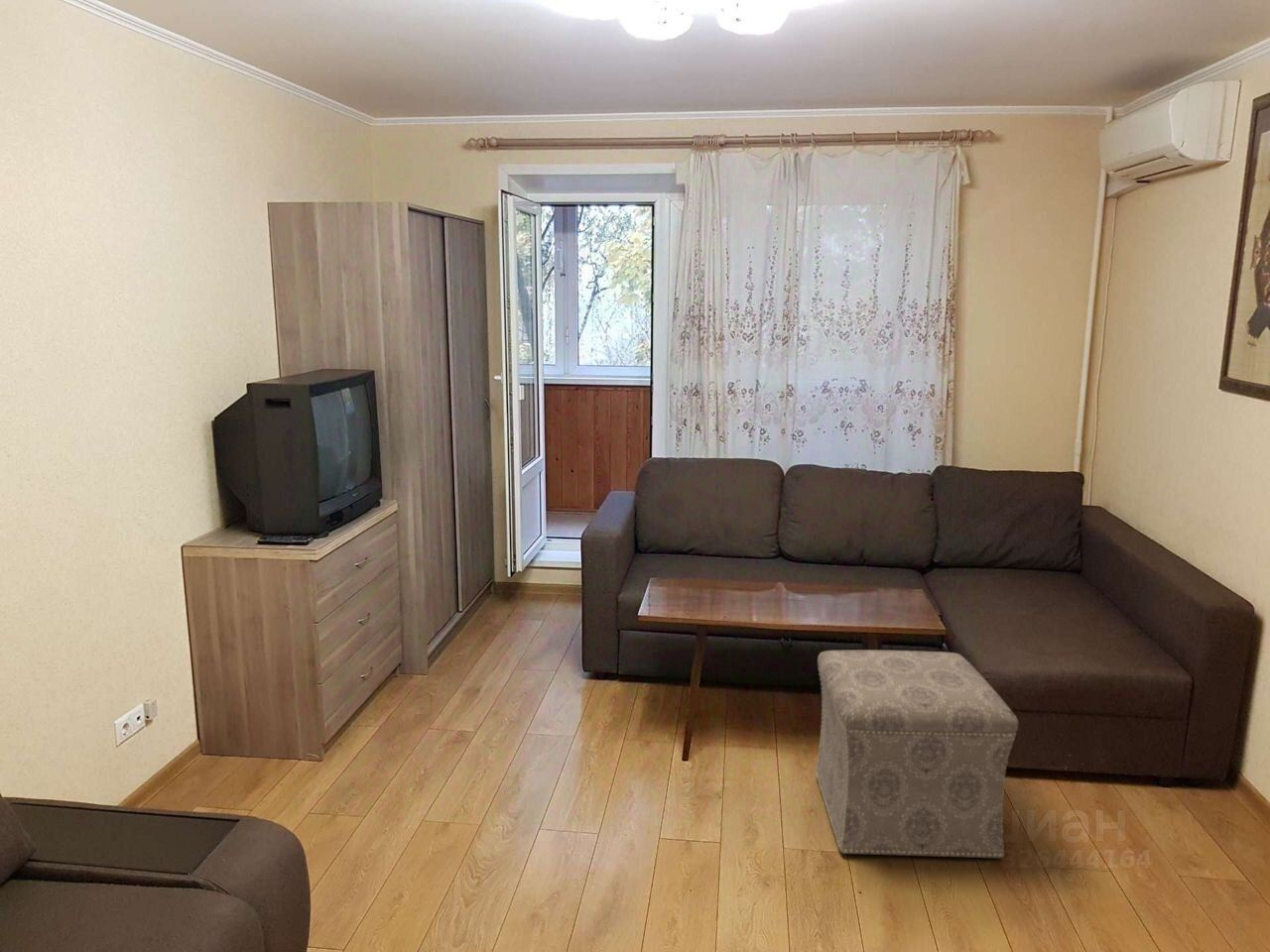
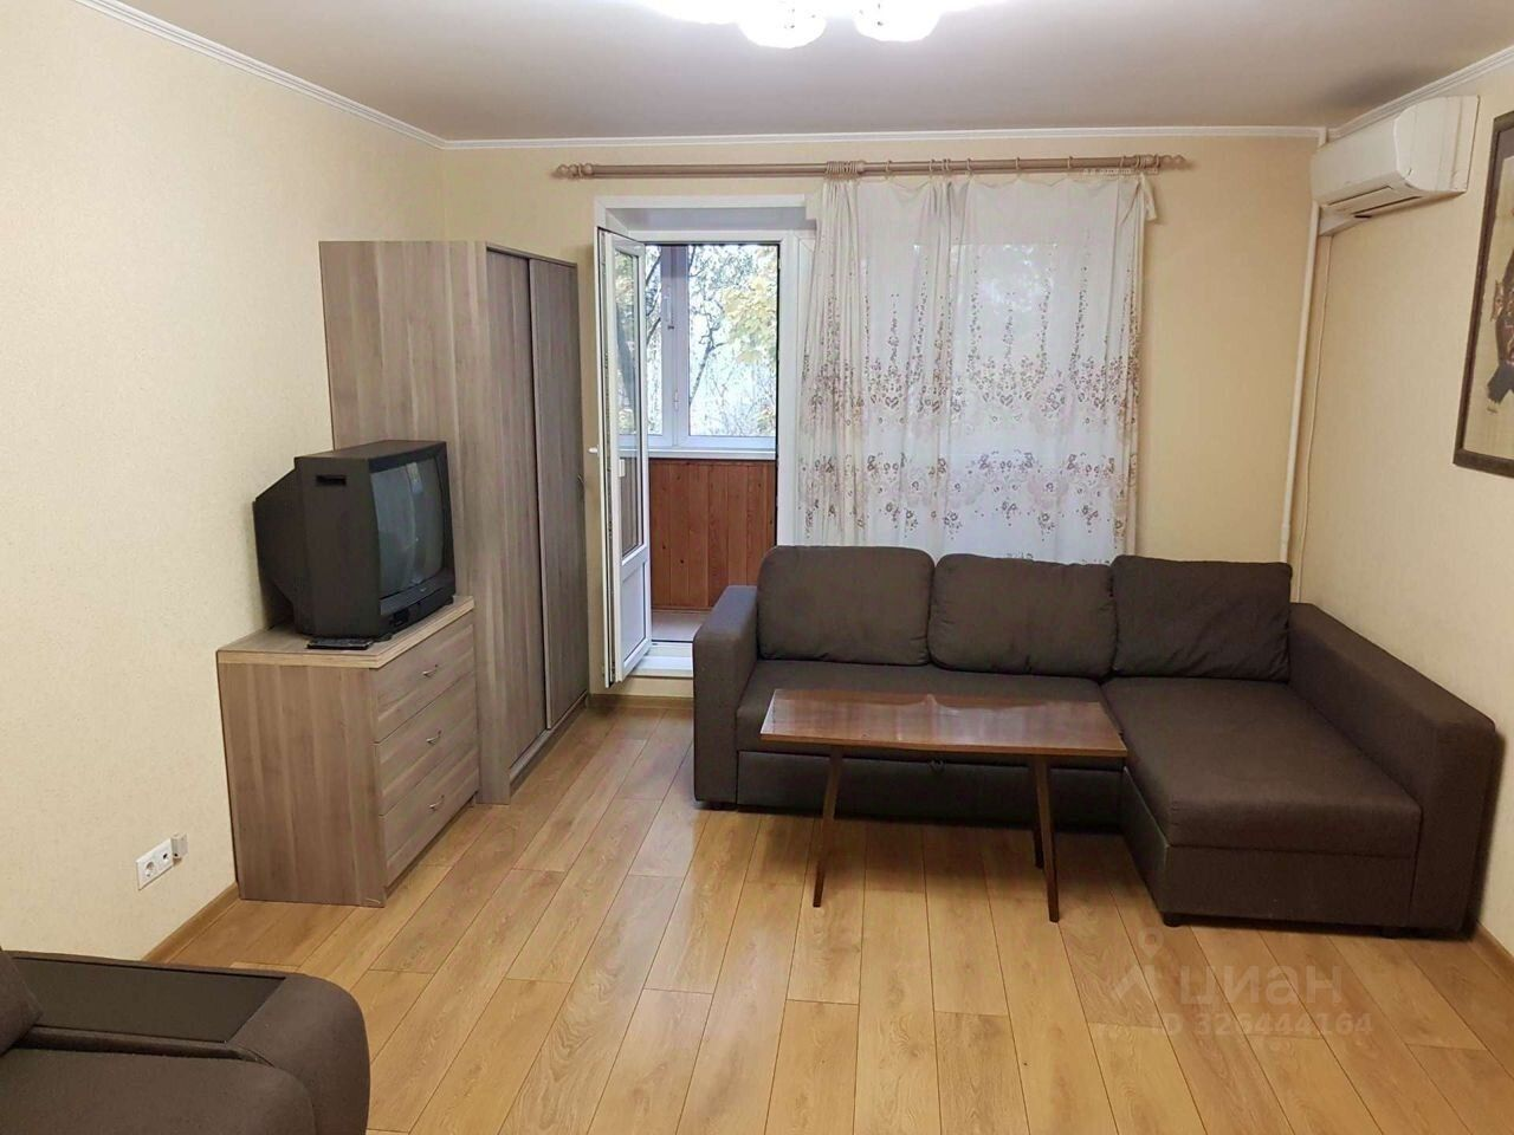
- ottoman (905, 744)
